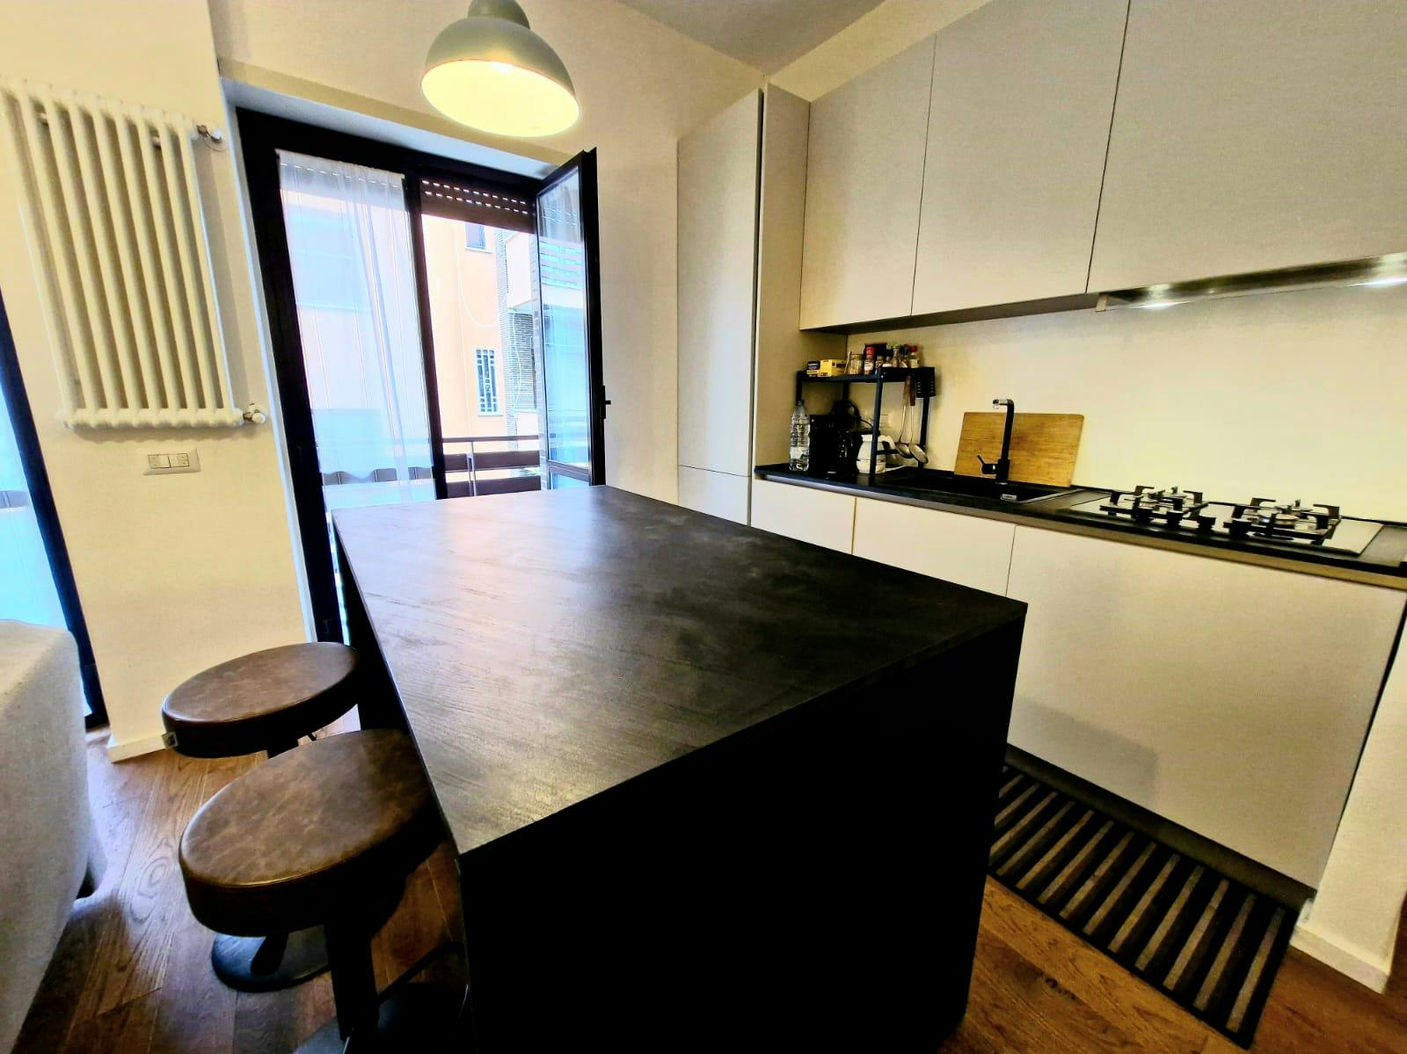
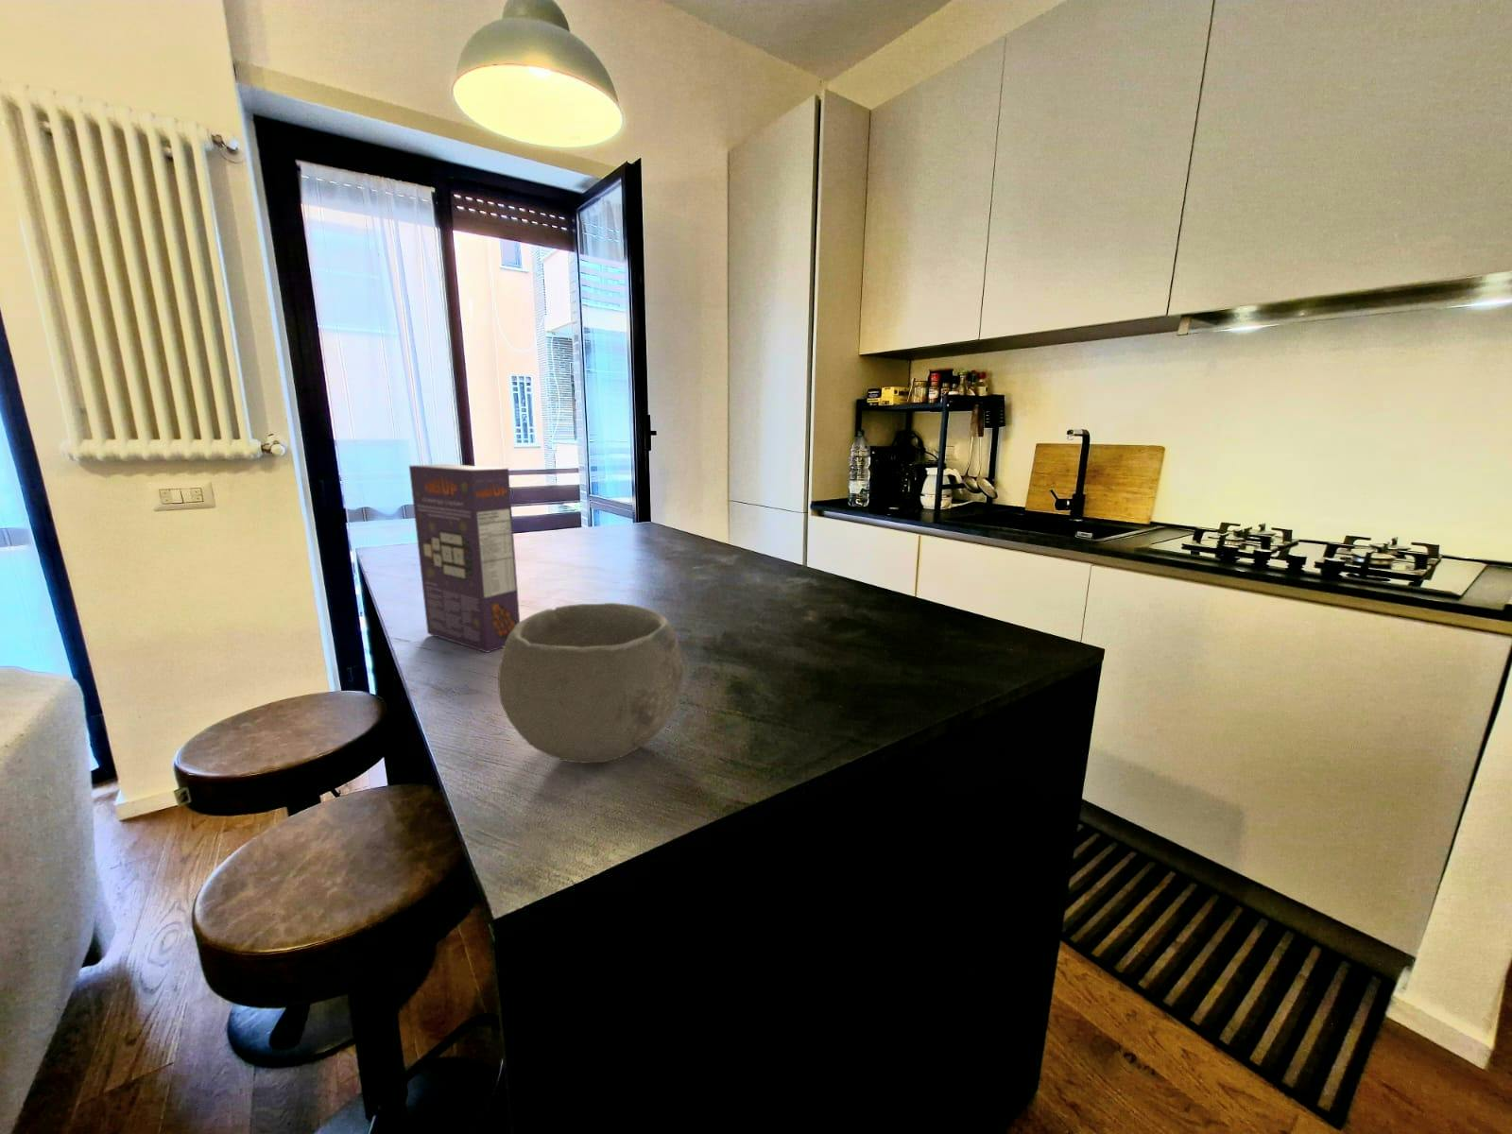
+ cereal box (466, 555)
+ bowl (594, 685)
